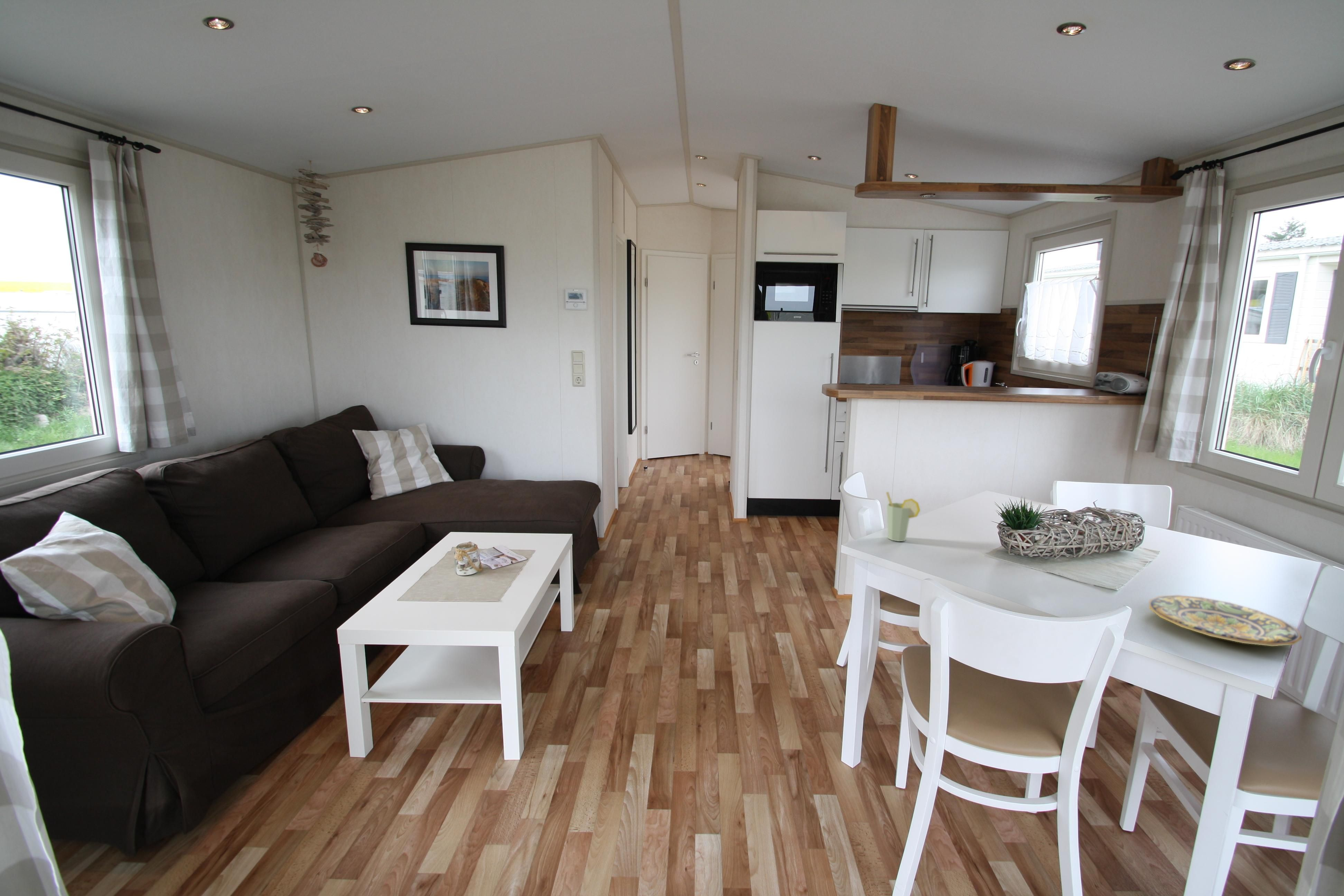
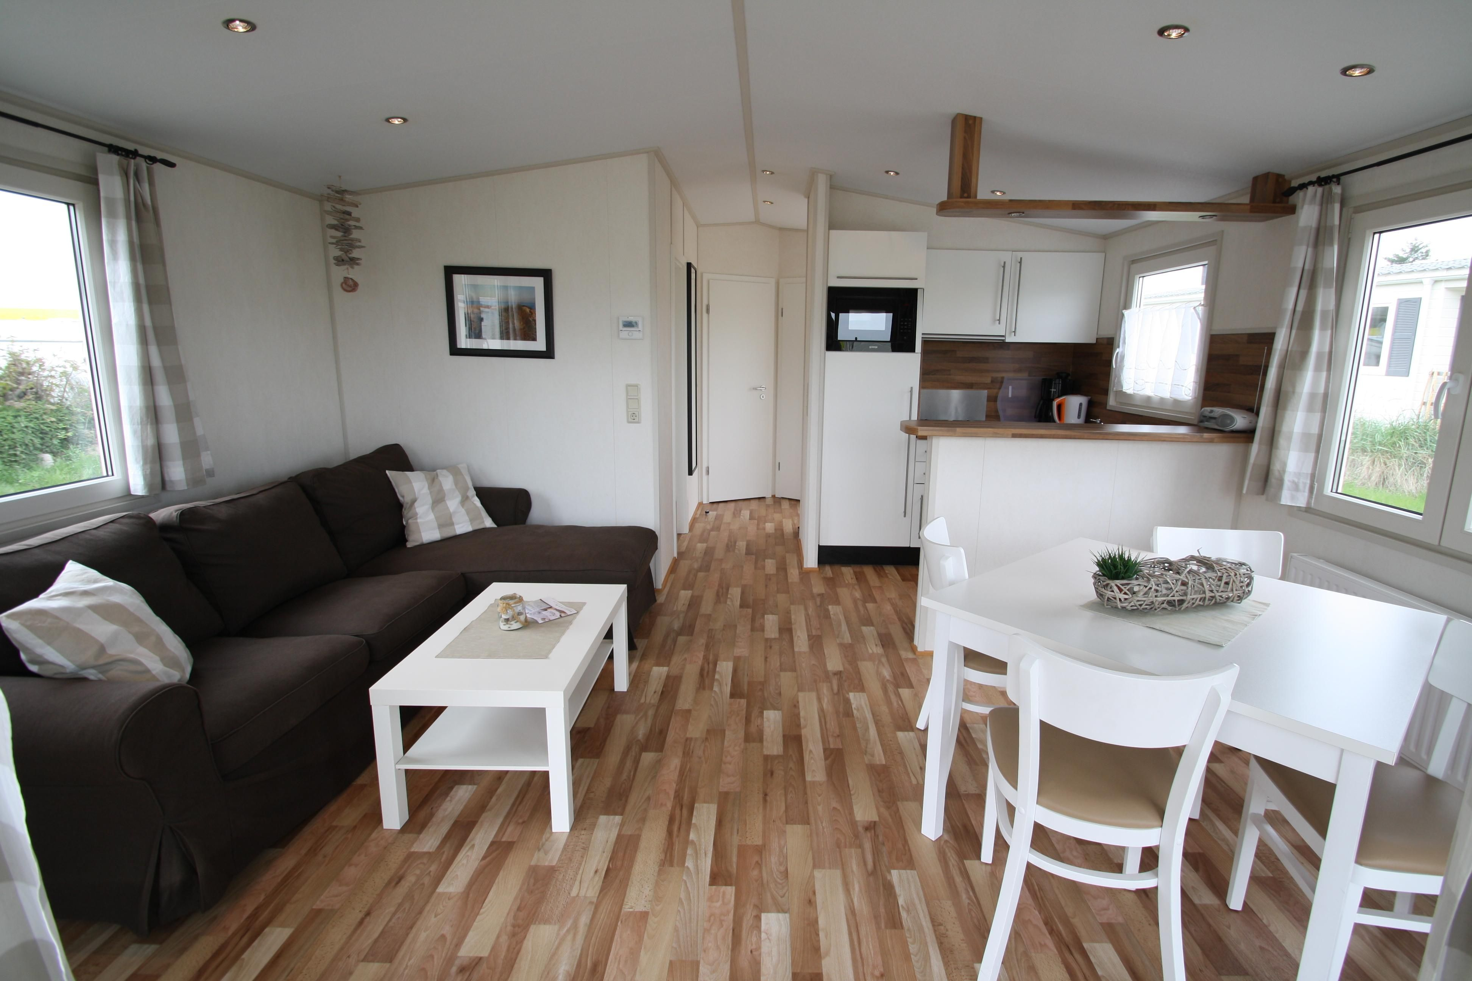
- cup (901, 517)
- plate (1220, 623)
